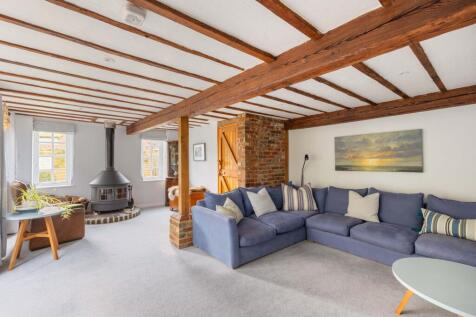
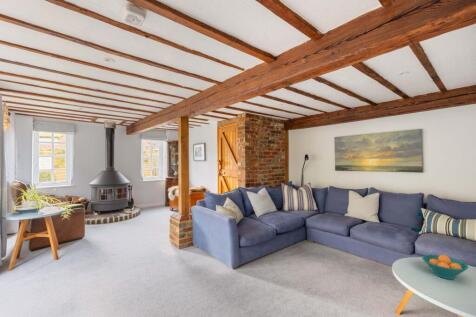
+ fruit bowl (444, 265)
